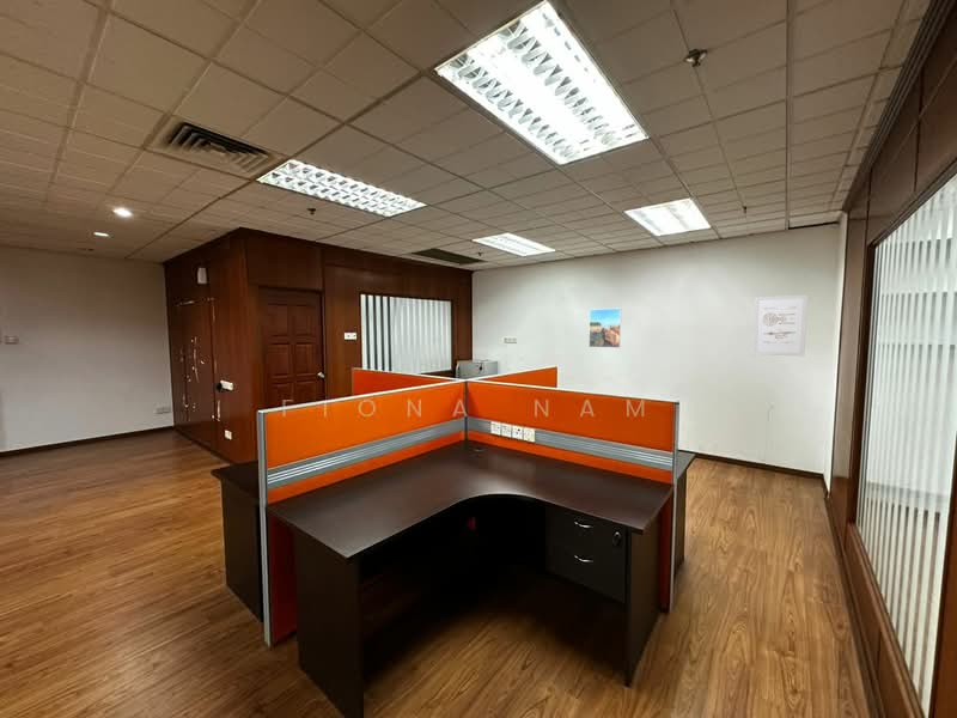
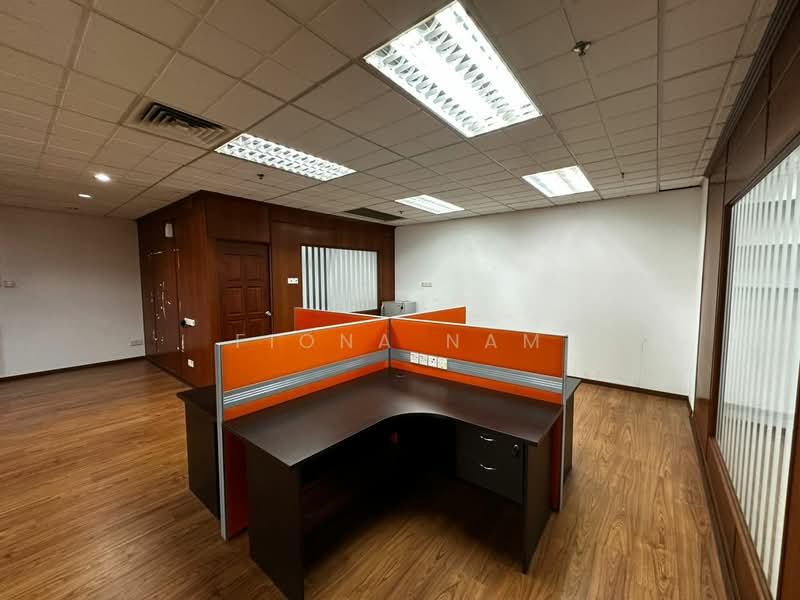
- wall art (779, 325)
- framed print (604, 328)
